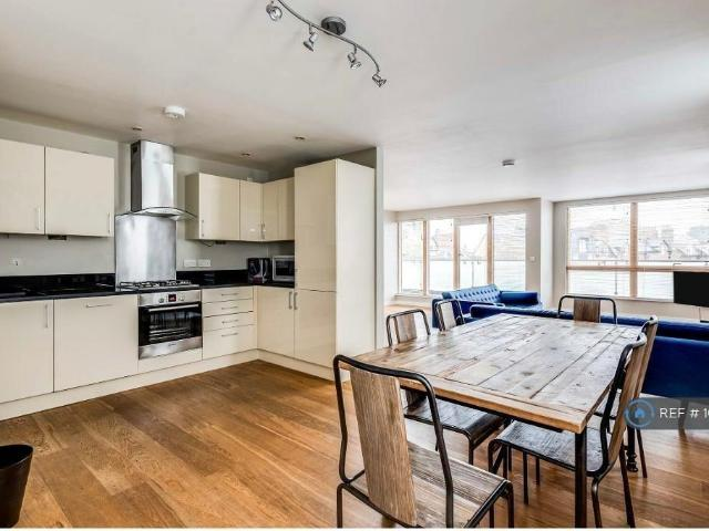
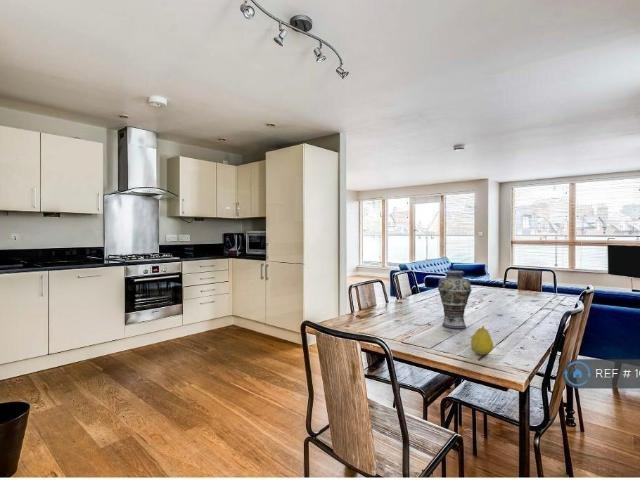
+ fruit (482, 340)
+ vase (454, 298)
